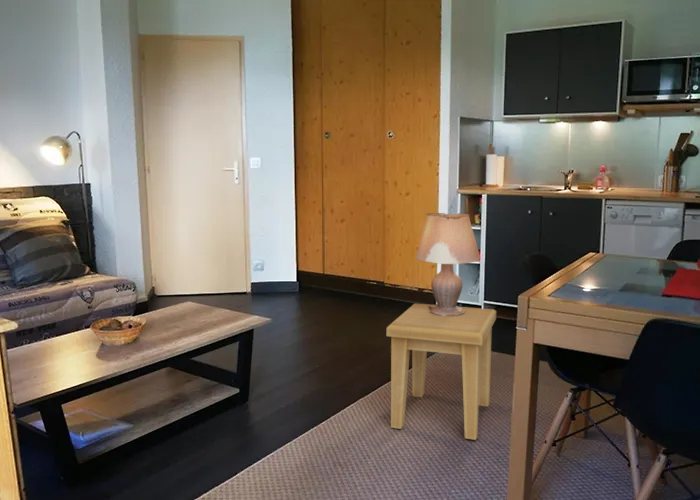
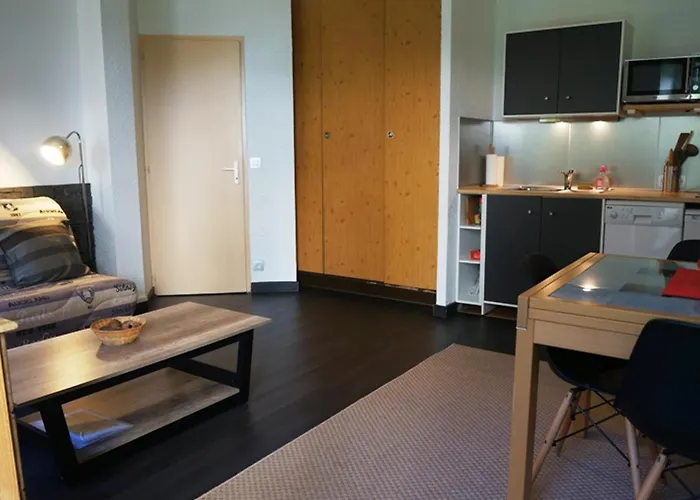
- side table (443, 352)
- lamp (447, 262)
